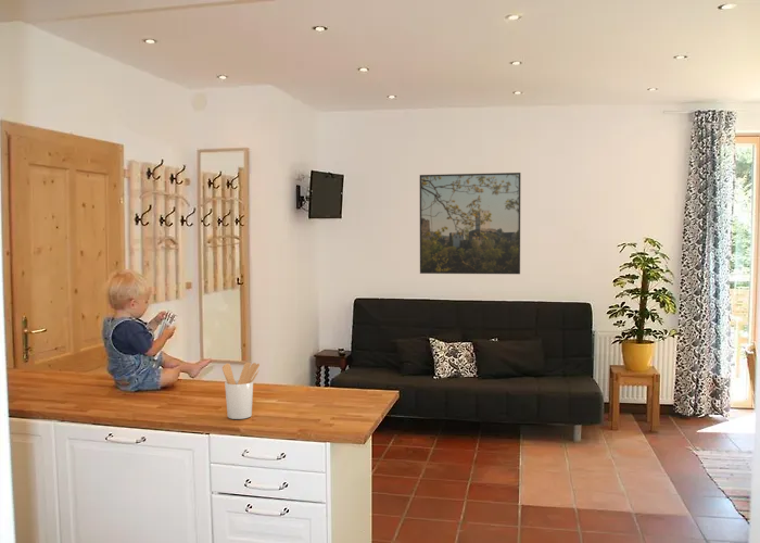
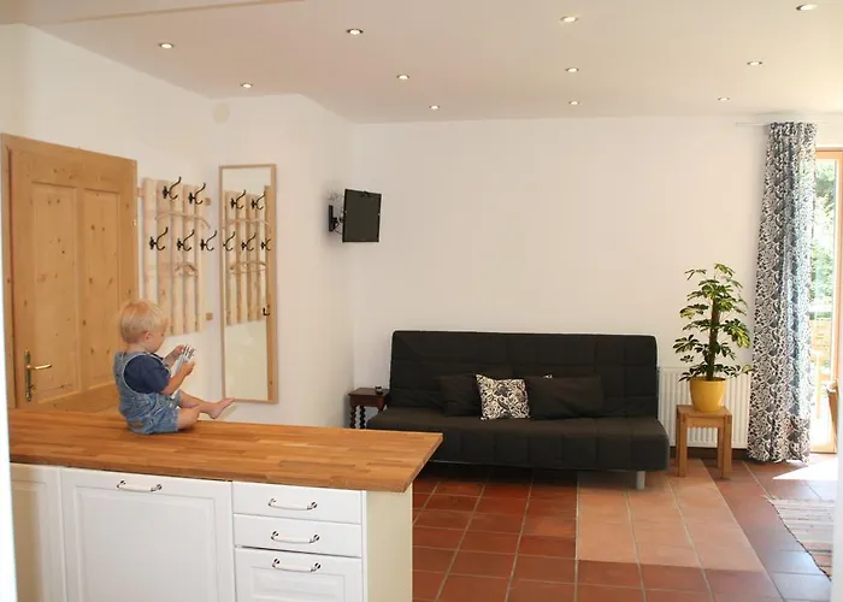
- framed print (469, 224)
- utensil holder (243, 389)
